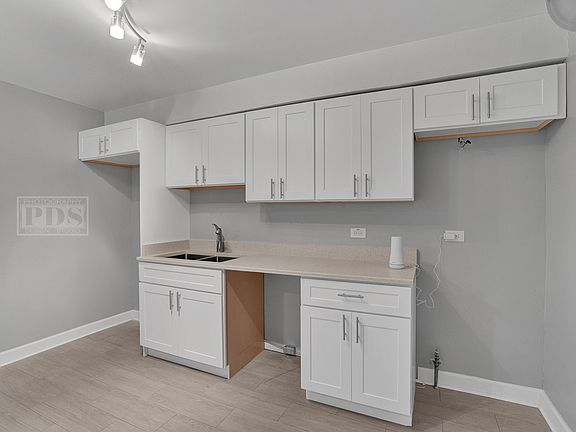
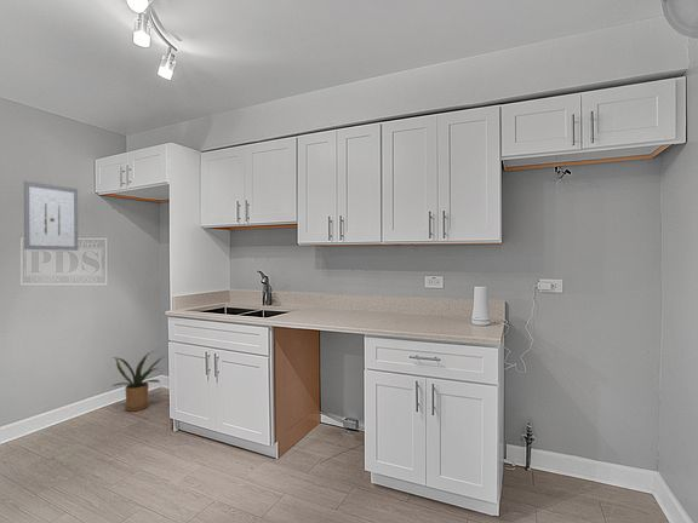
+ house plant (138, 378)
+ wall art (52, 217)
